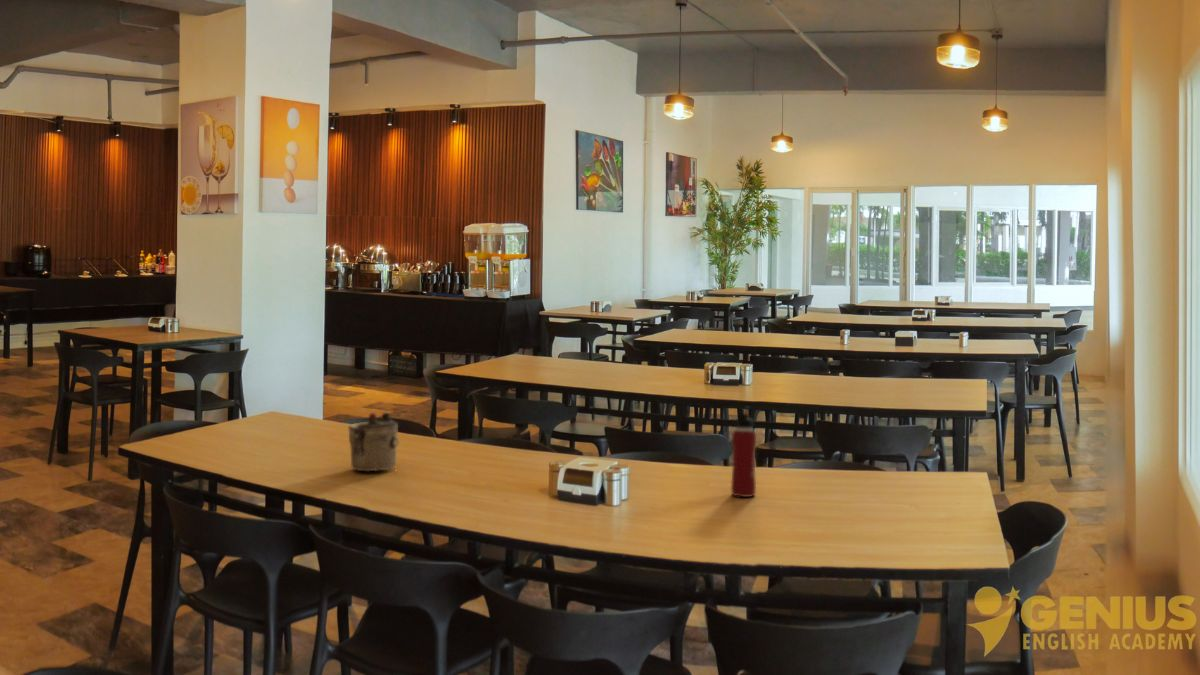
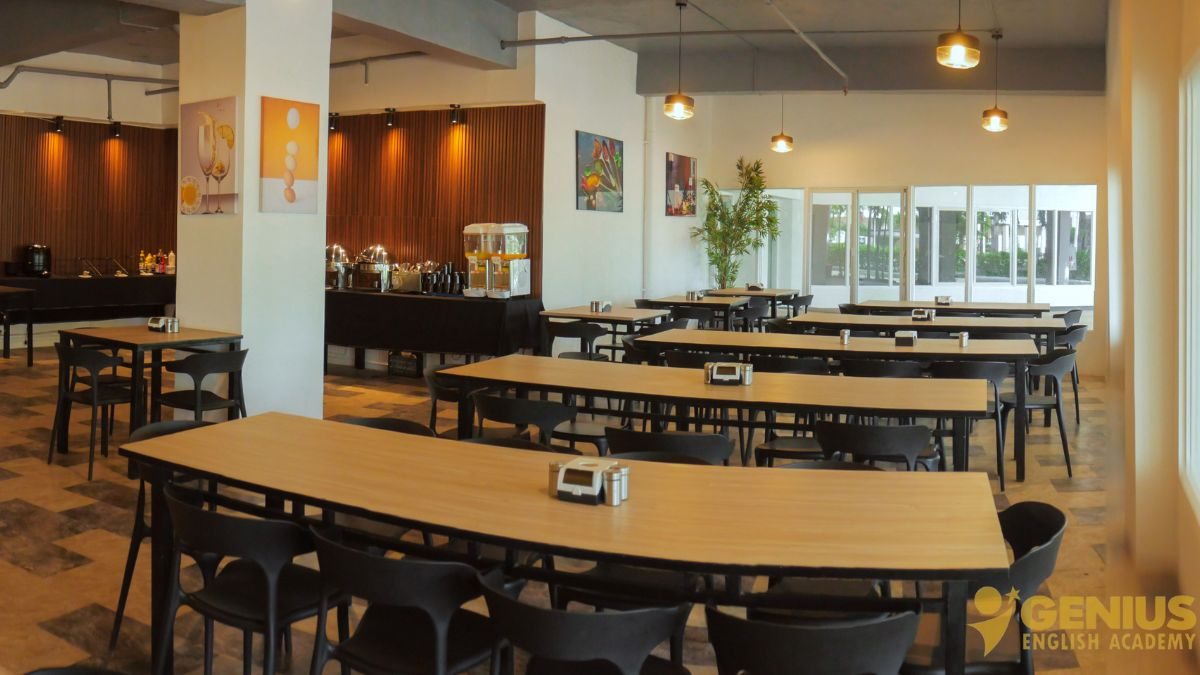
- teapot (373, 441)
- water bottle (744, 451)
